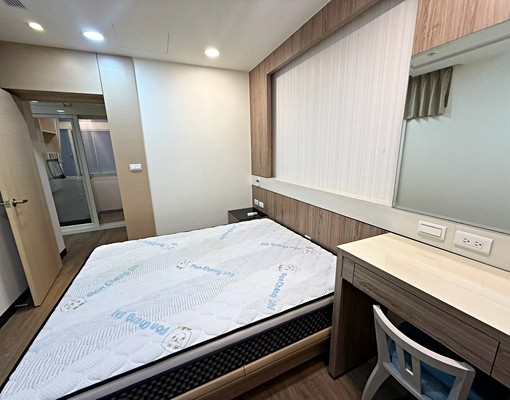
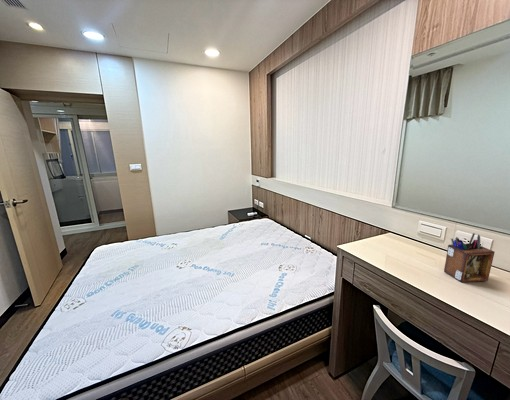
+ desk organizer (468, 256)
